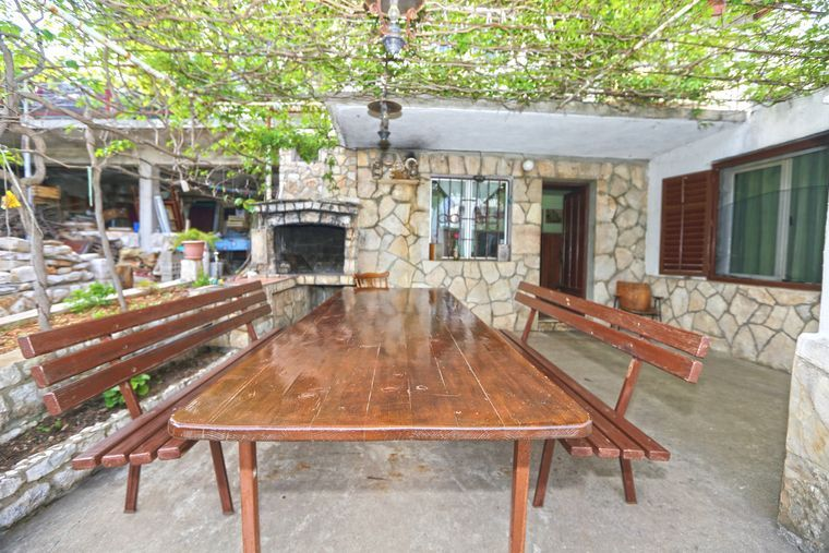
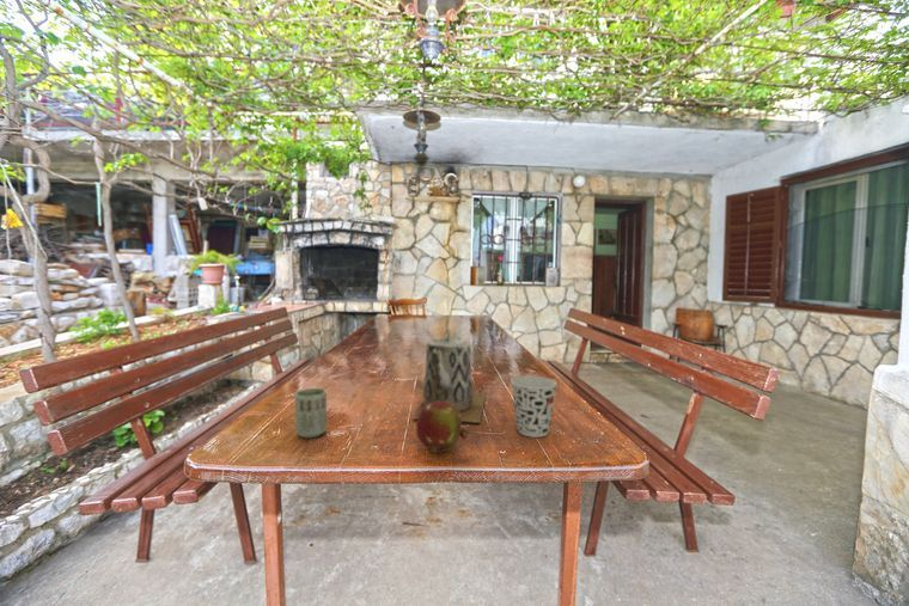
+ cup (311, 412)
+ cup (532, 405)
+ fruit (443, 427)
+ teapot (452, 366)
